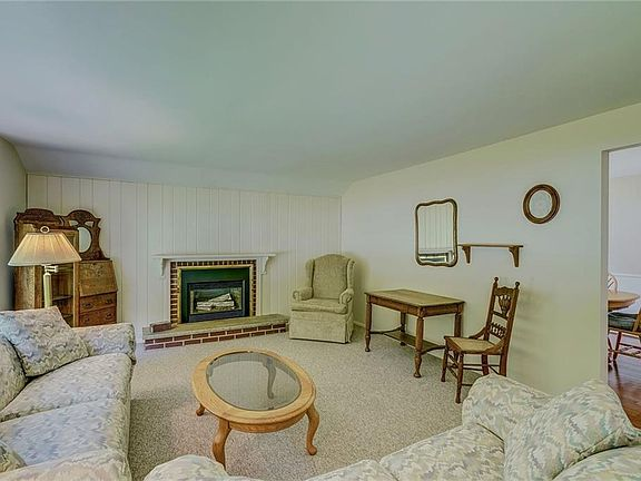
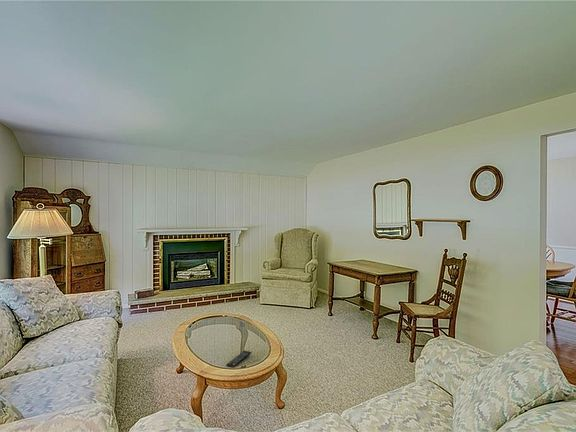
+ remote control (239, 359)
